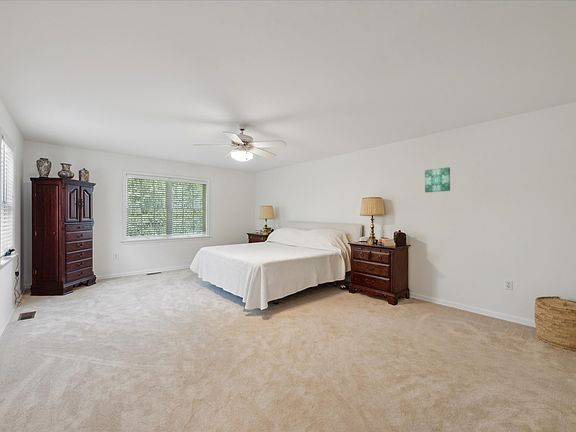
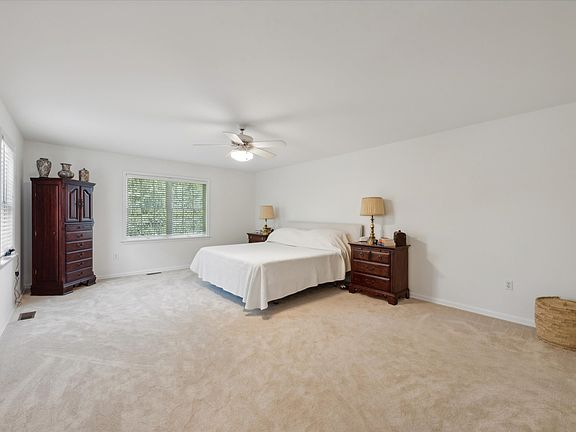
- wall art (437, 180)
